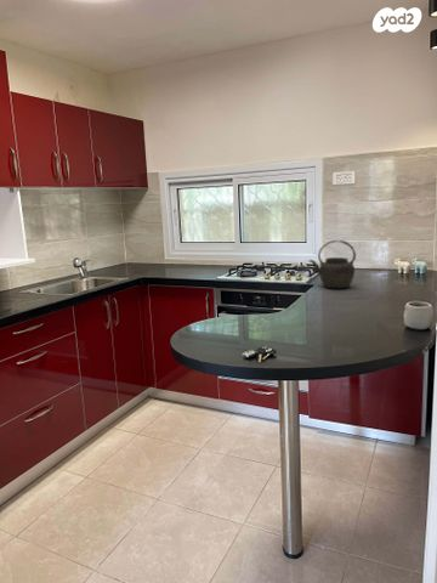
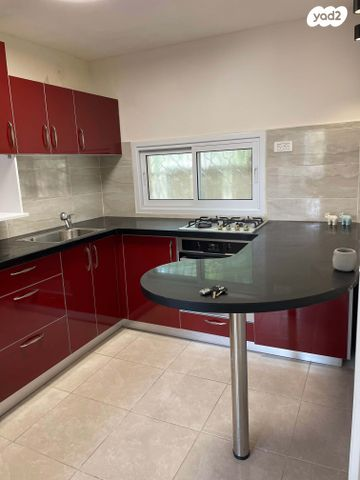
- kettle (331, 264)
